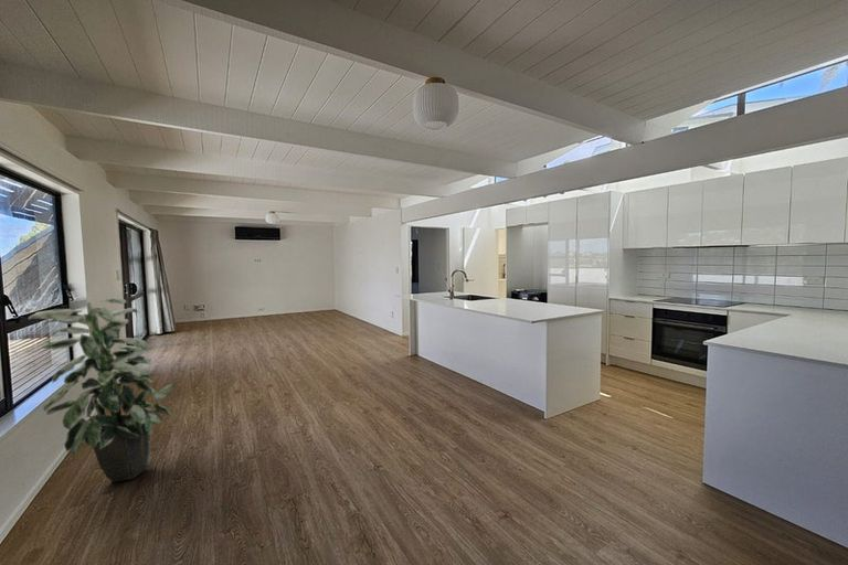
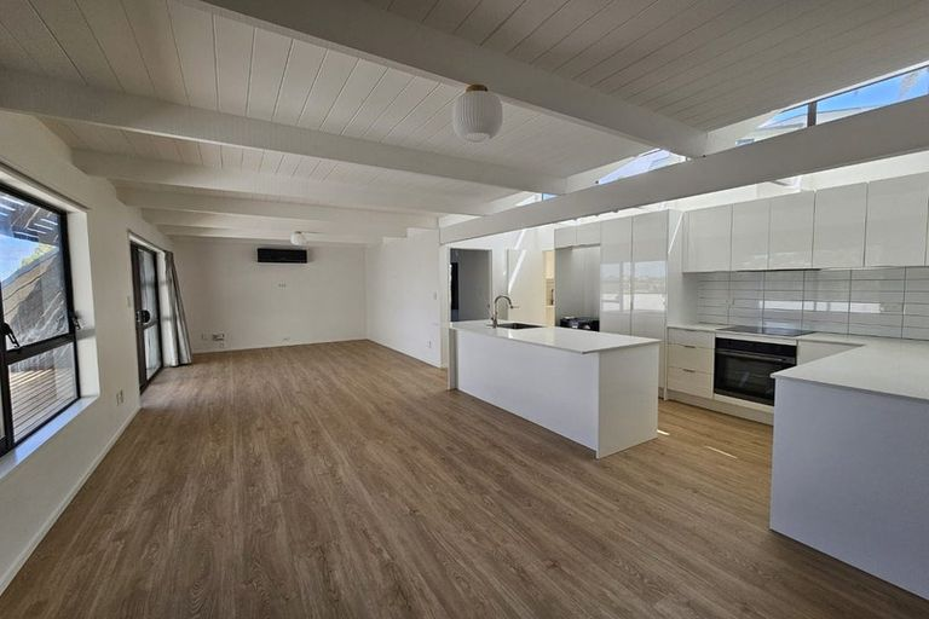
- indoor plant (109, 390)
